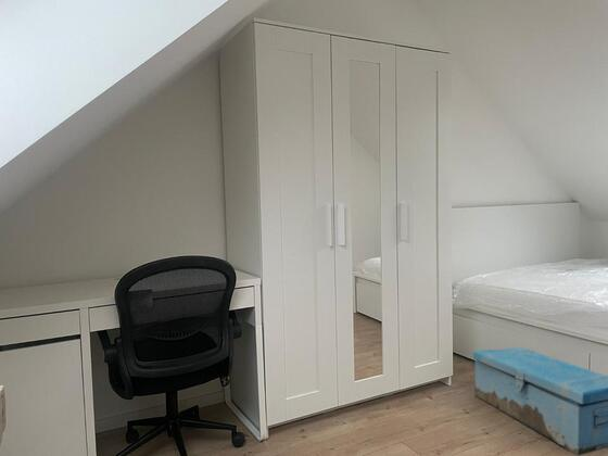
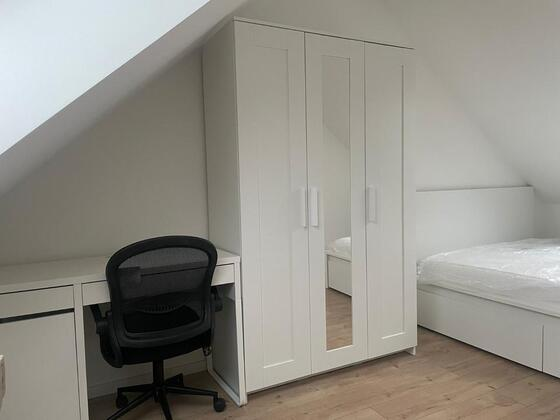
- storage box (544, 389)
